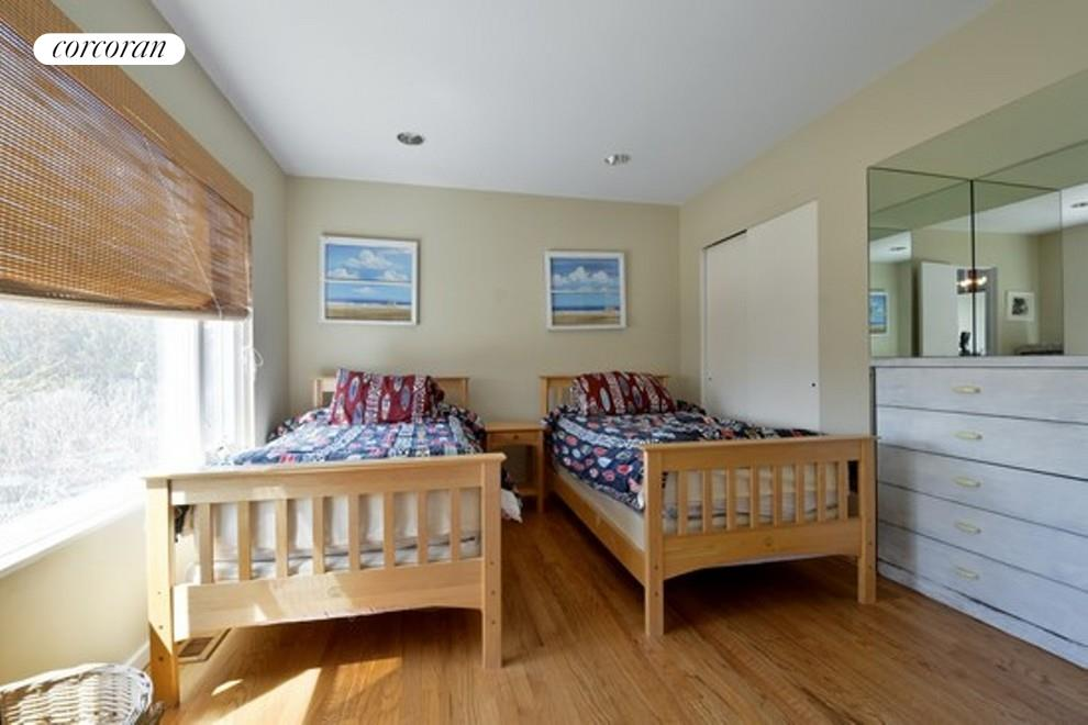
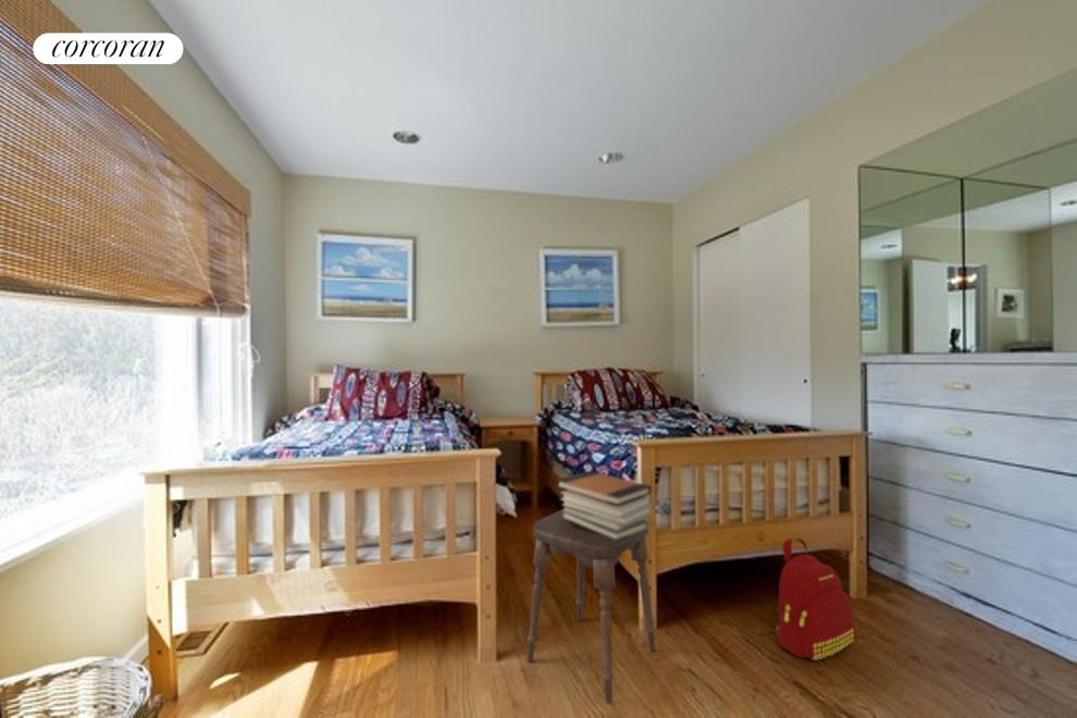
+ stool (594, 587)
+ backpack (812, 594)
+ book stack (603, 502)
